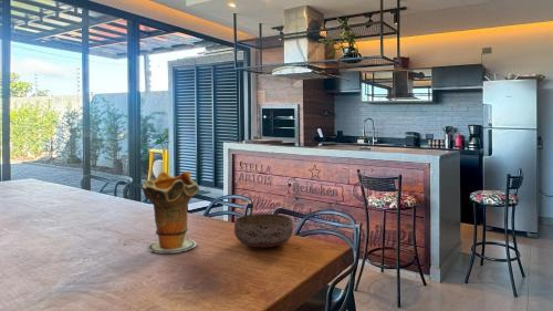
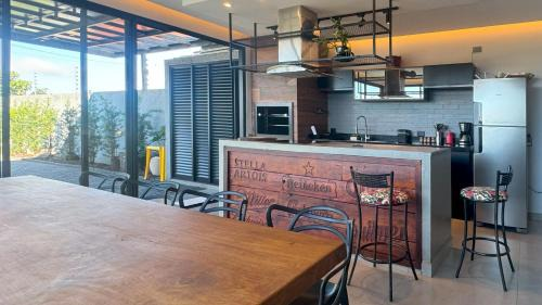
- bowl (263, 231)
- decorative vase (170, 209)
